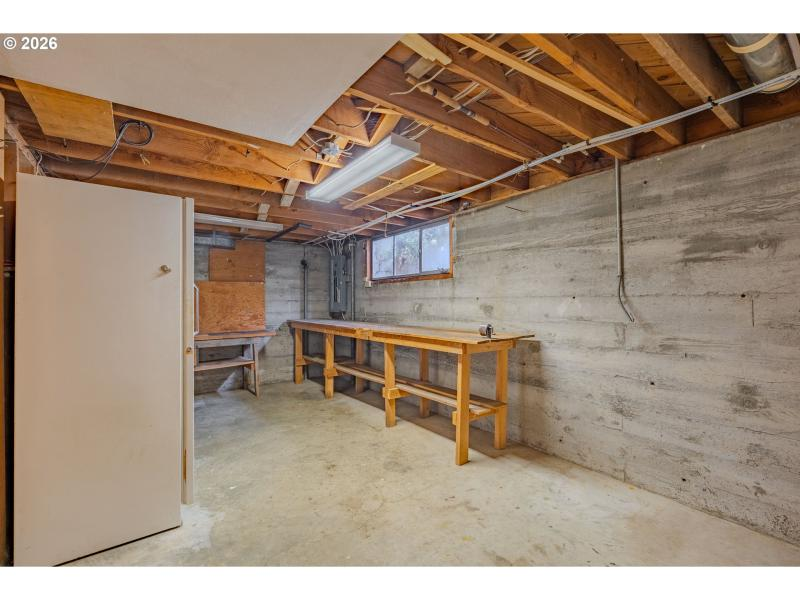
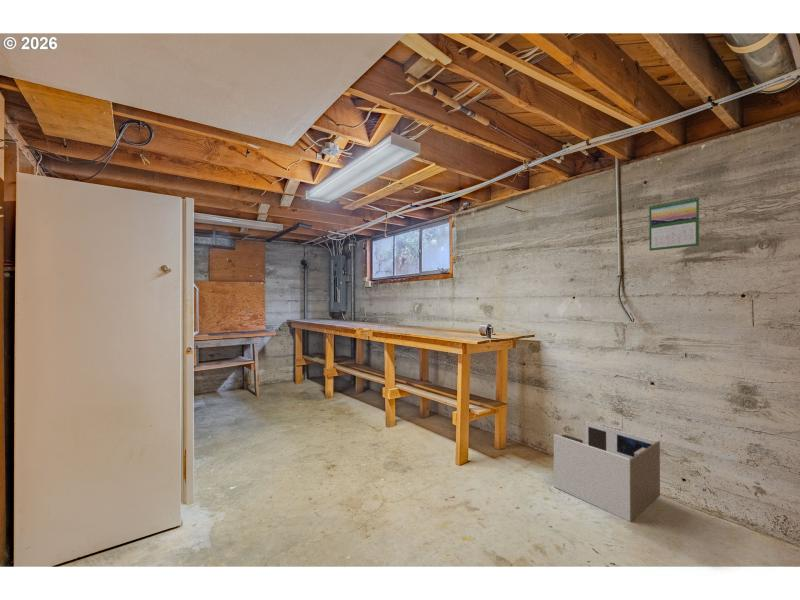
+ calendar (673, 224)
+ architectural model (605, 464)
